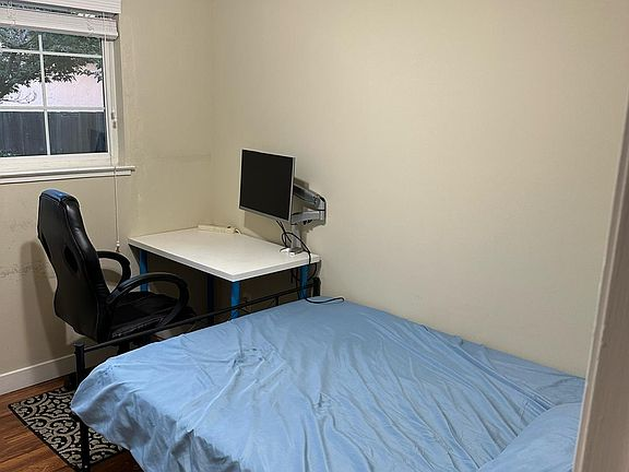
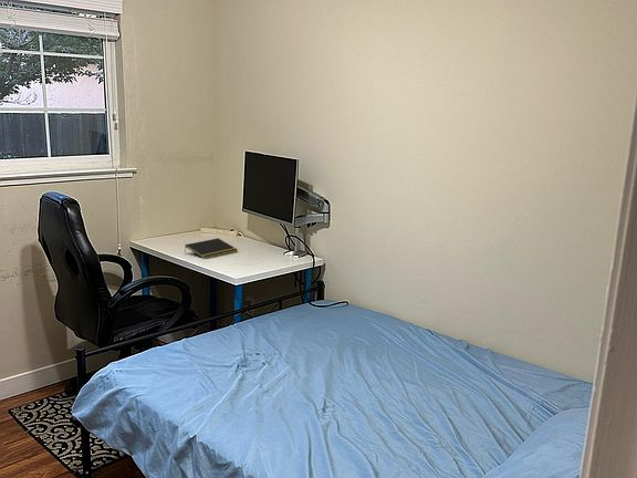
+ notepad (211, 248)
